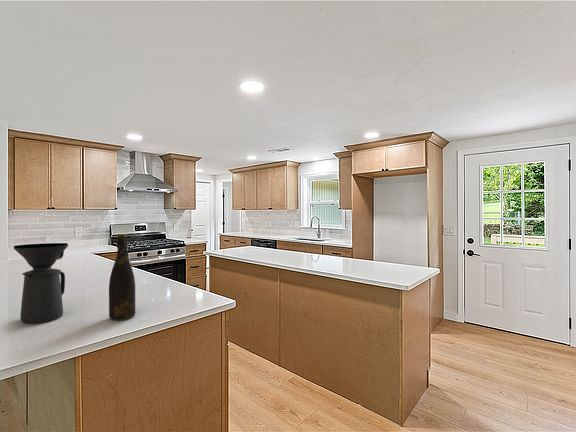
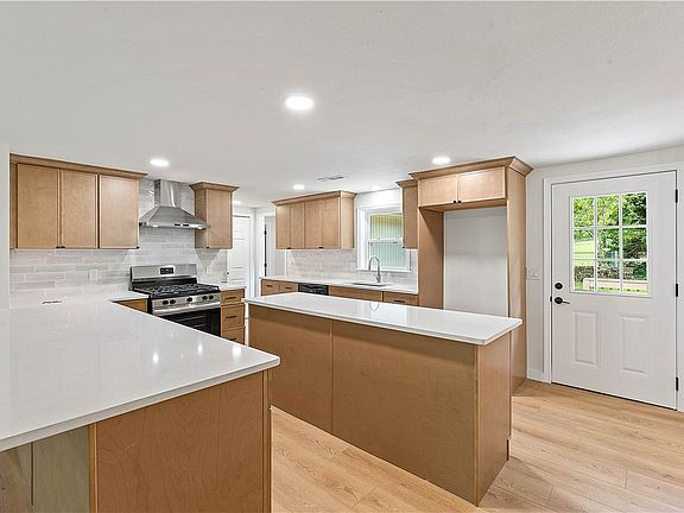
- coffee maker (42, 281)
- bottle (122, 275)
